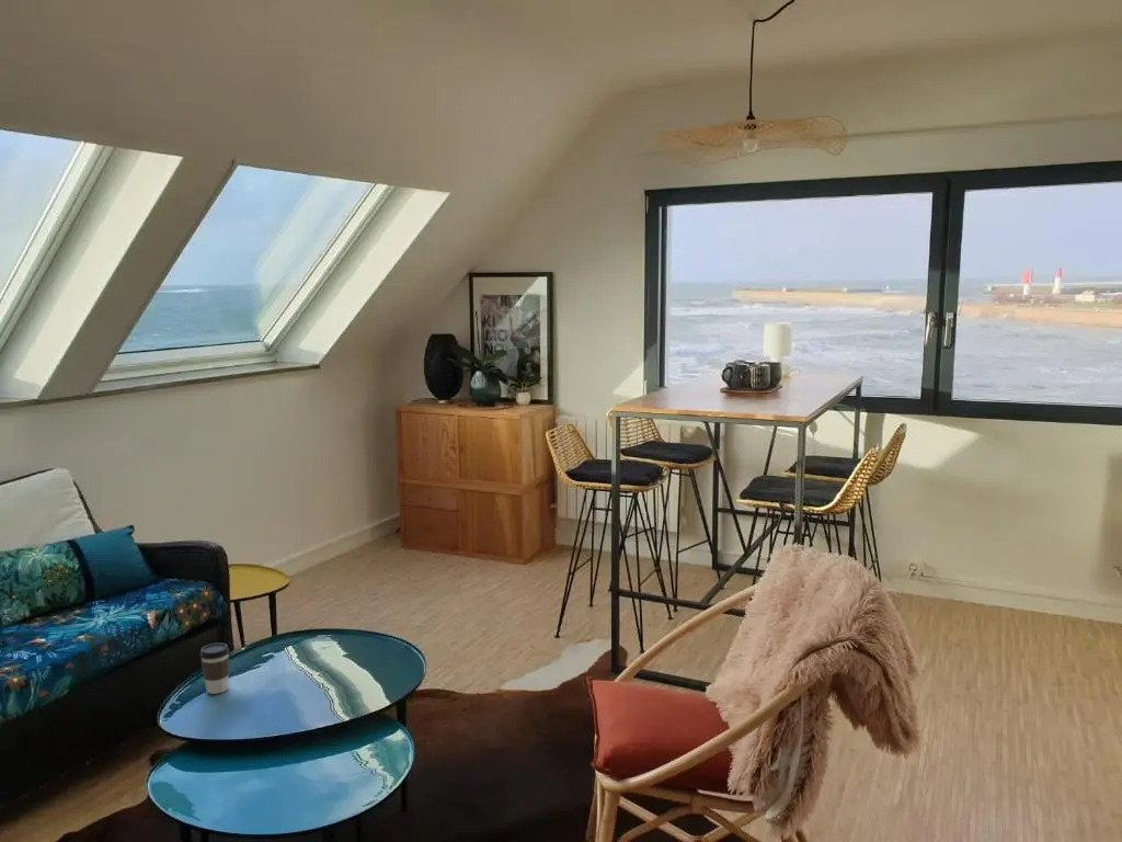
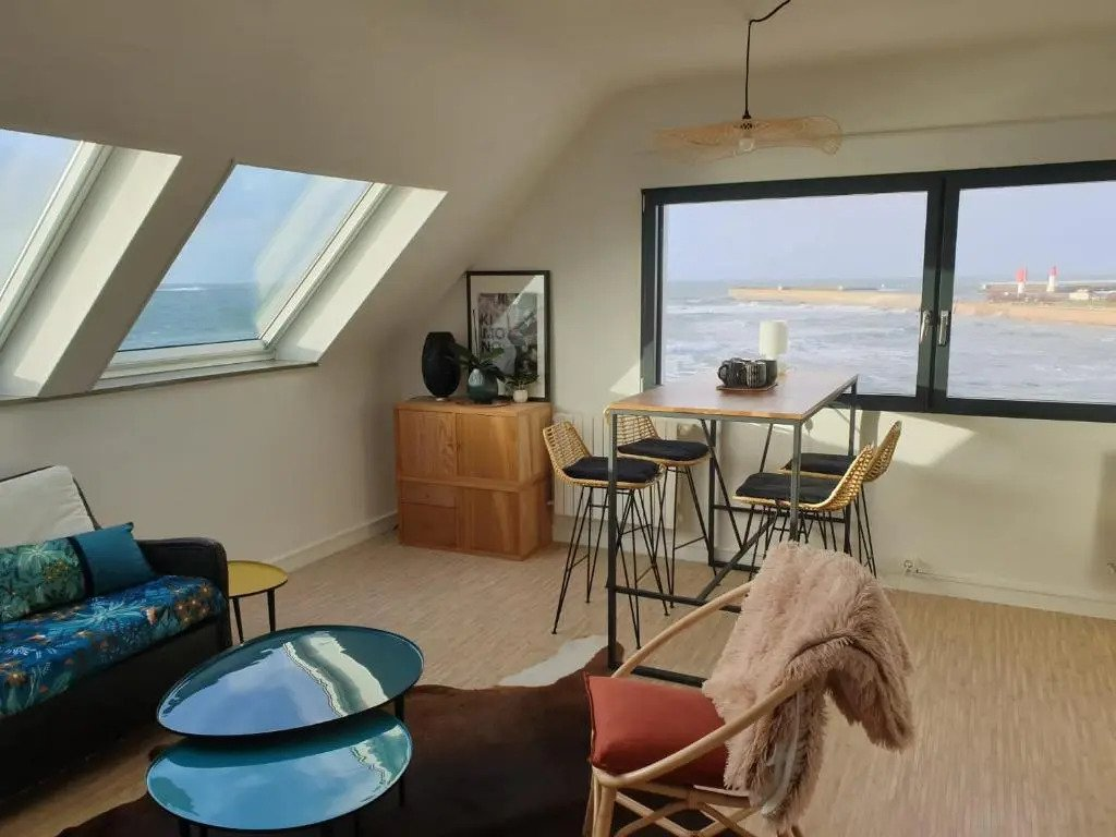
- coffee cup (216, 668)
